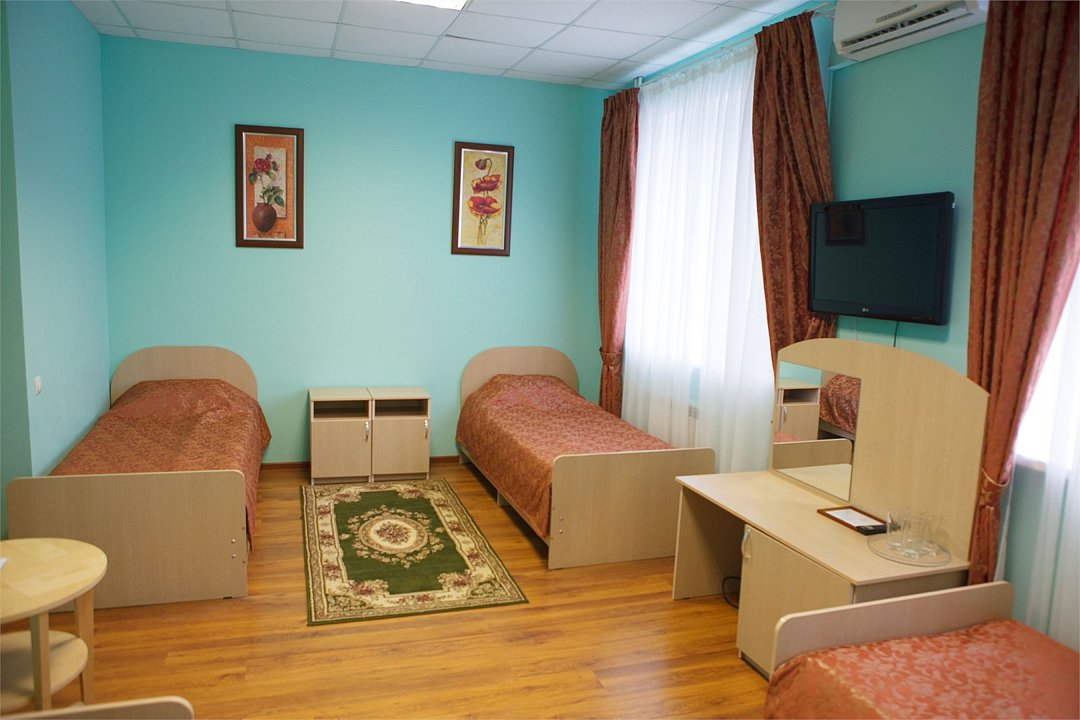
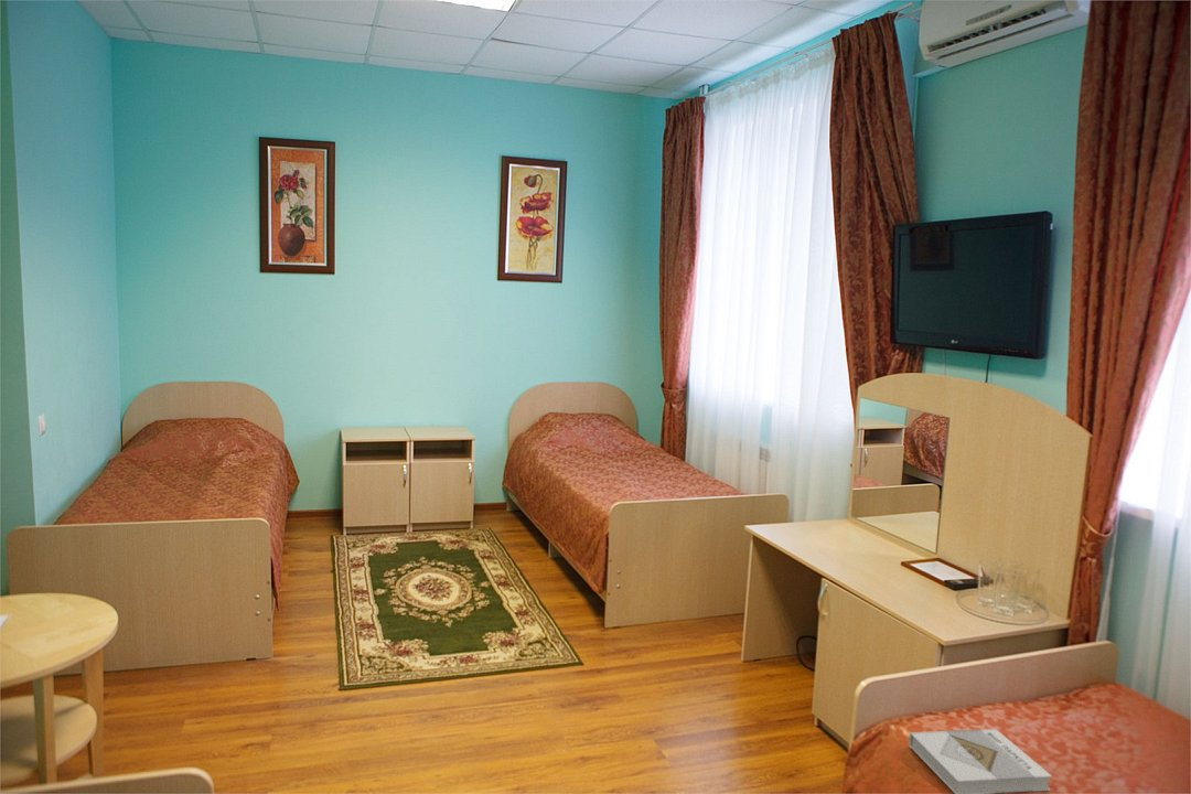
+ book (976, 759)
